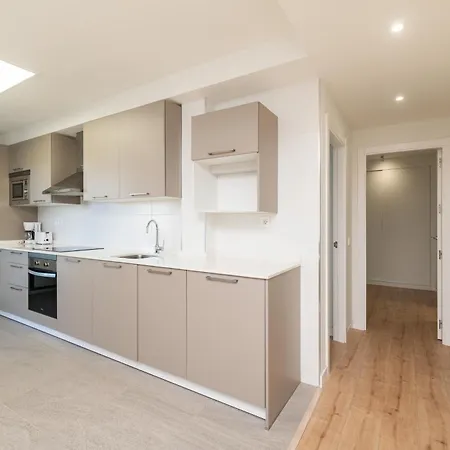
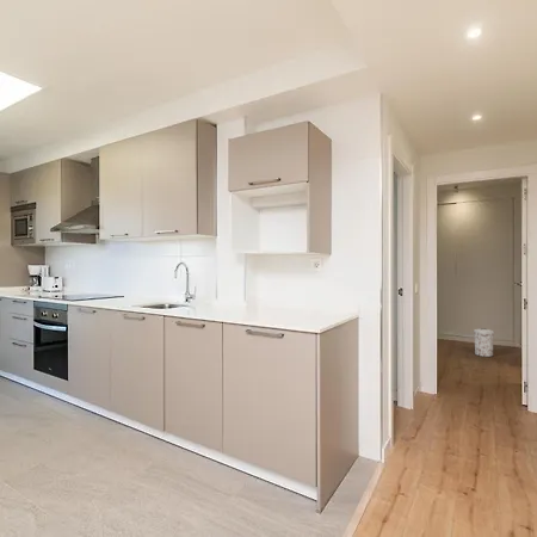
+ trash can (483, 341)
